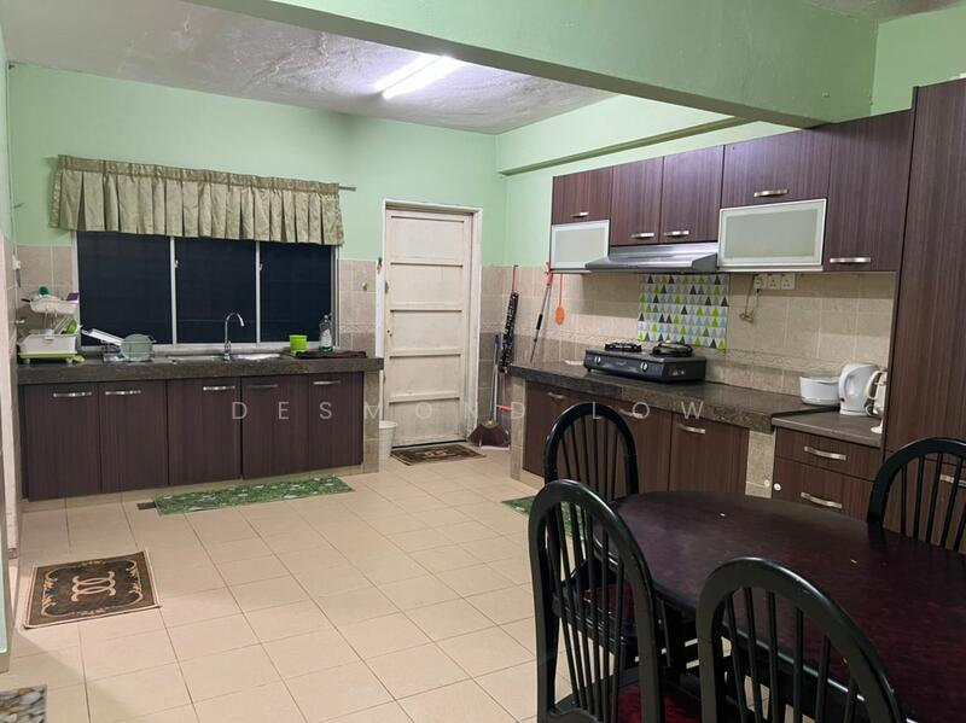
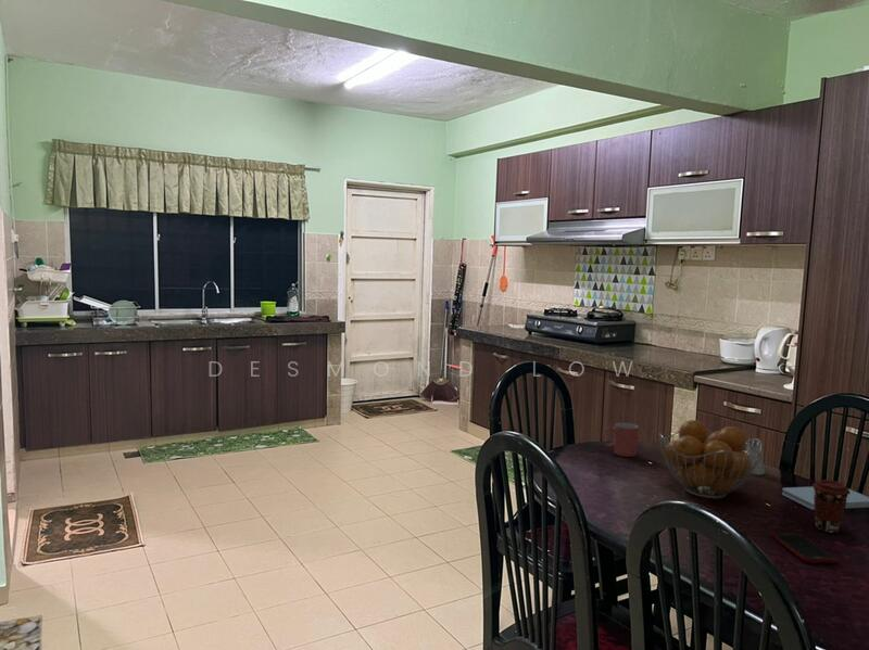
+ notepad (814, 498)
+ saltshaker (753, 456)
+ fruit basket (707, 457)
+ cell phone (802, 547)
+ mug (619, 438)
+ coffee cup (829, 506)
